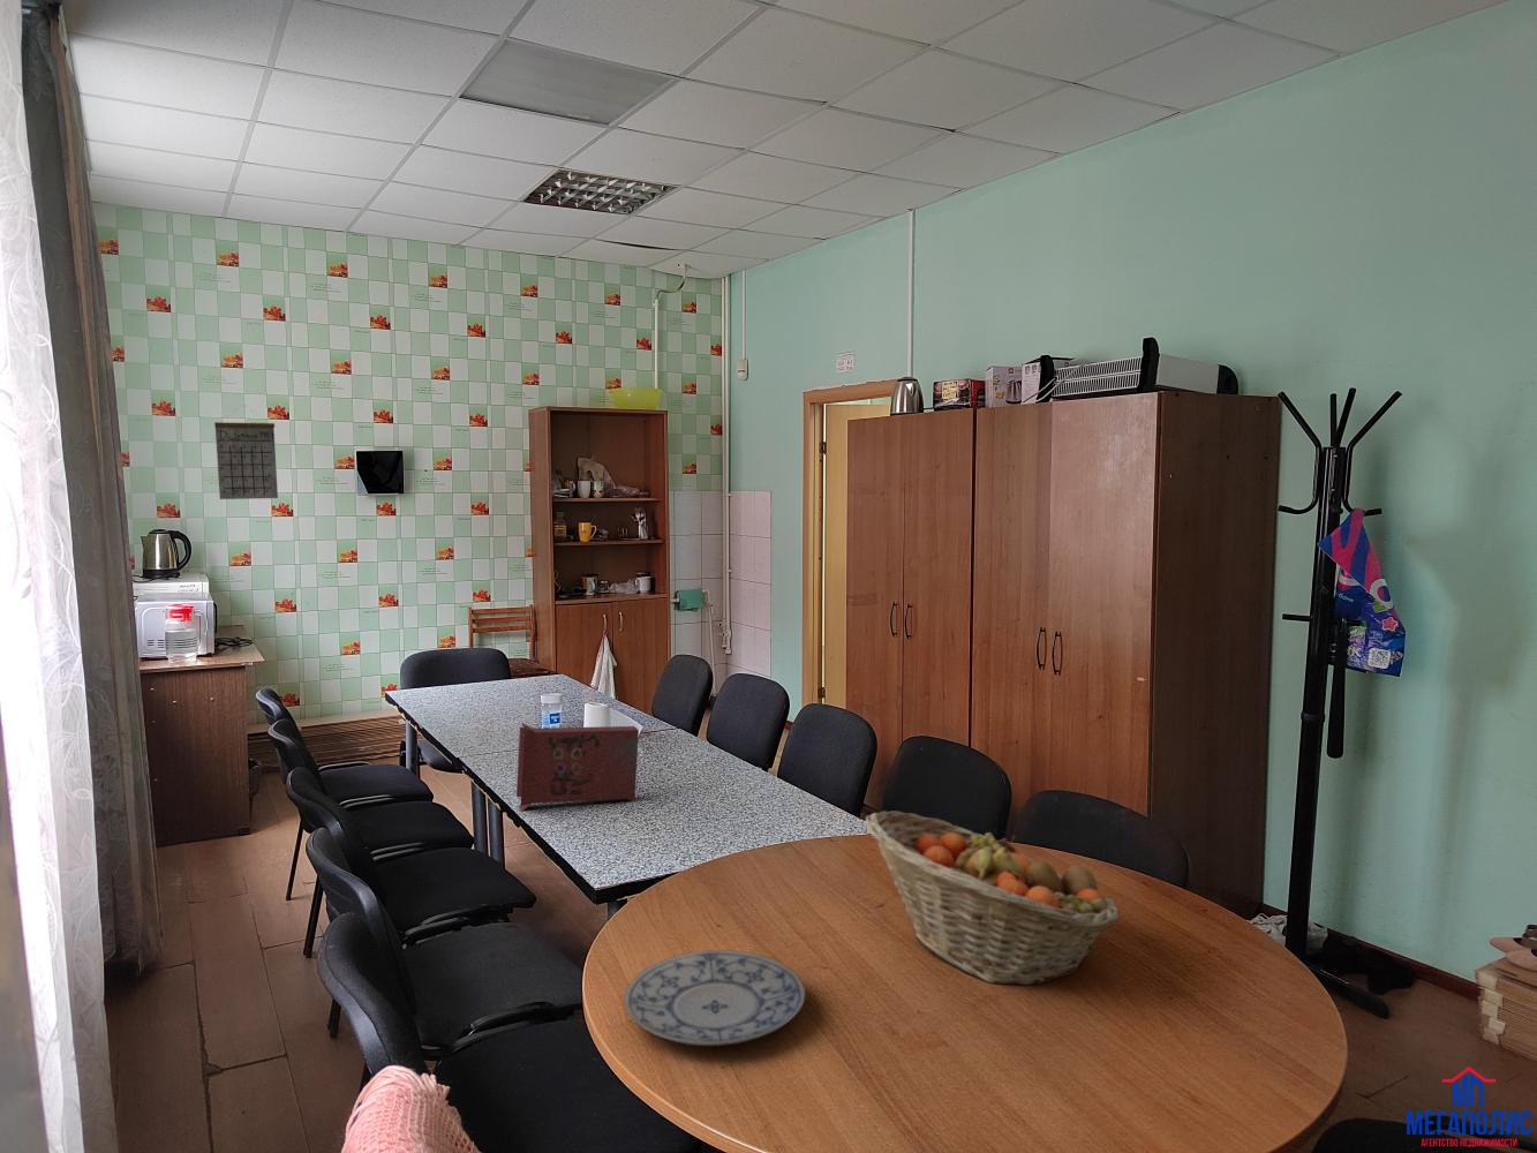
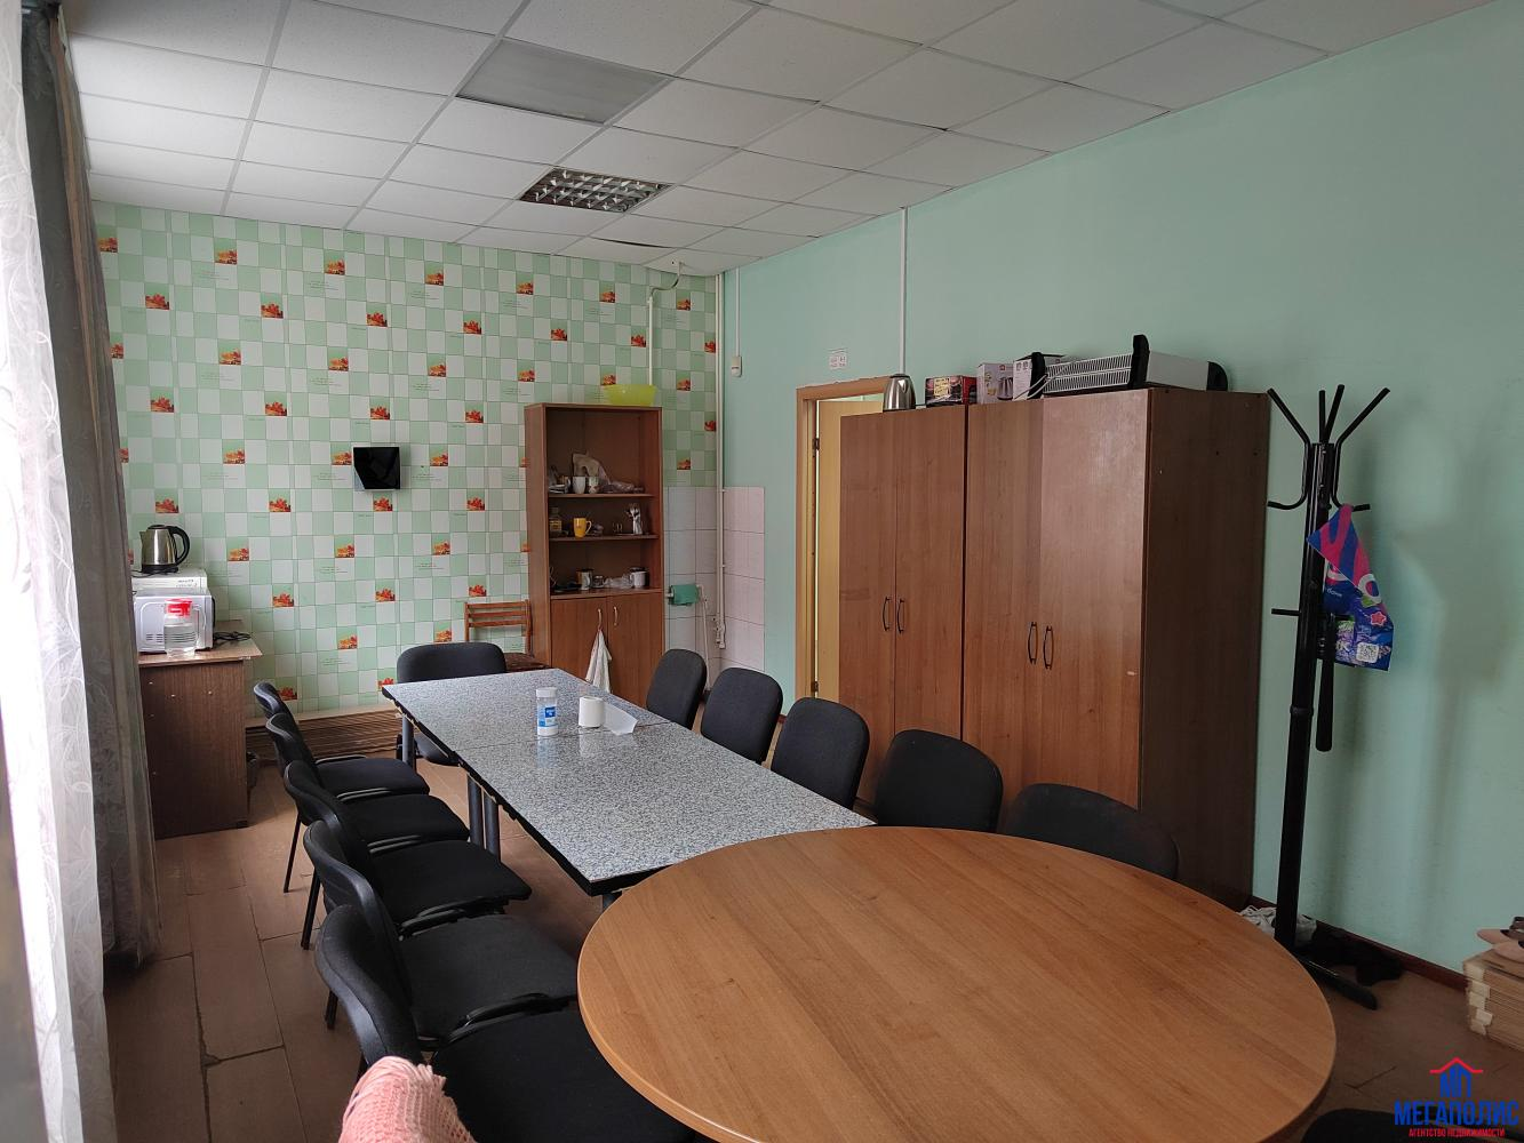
- fruit basket (985, 883)
- plate (715, 1000)
- cereal box (578, 761)
- calendar (246, 452)
